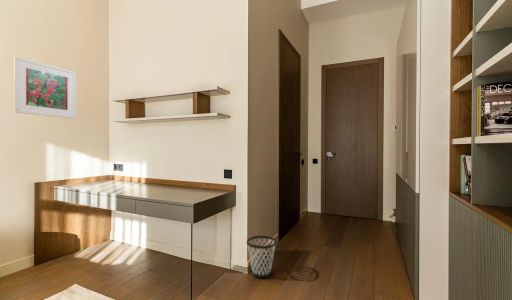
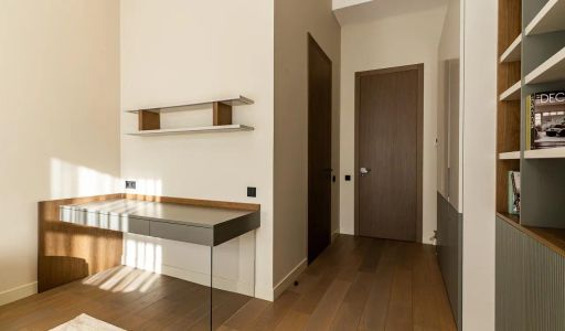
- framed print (47, 90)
- wastebasket (262, 257)
